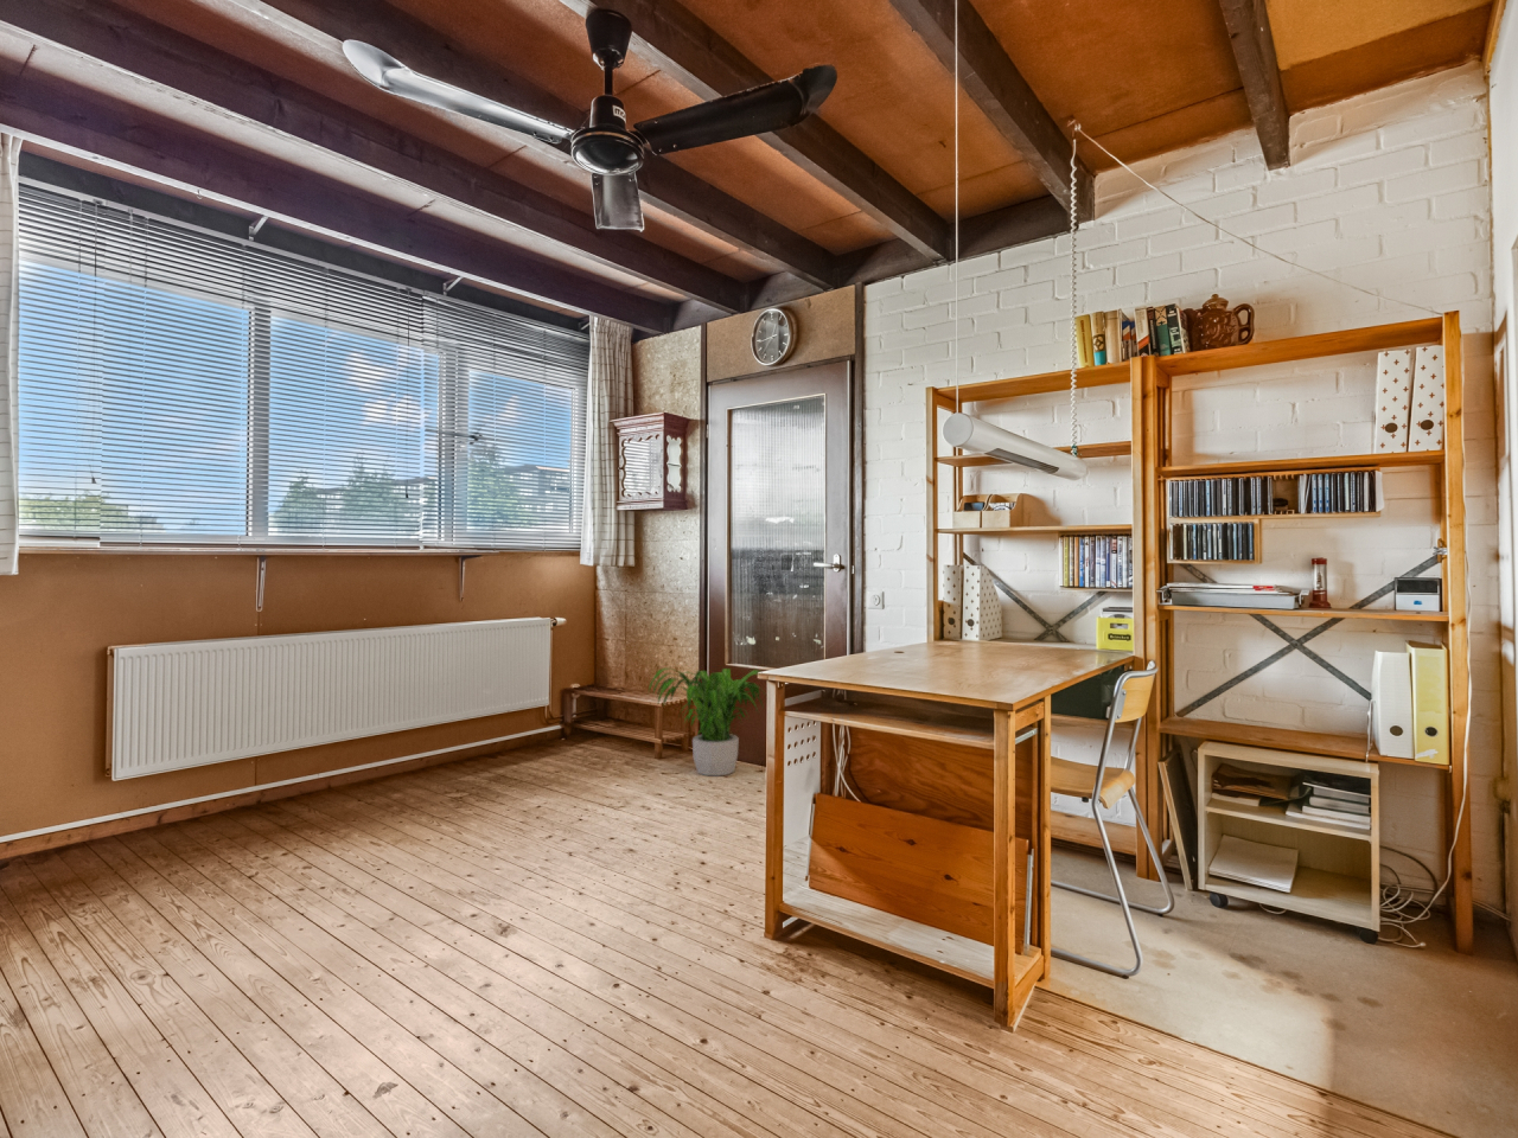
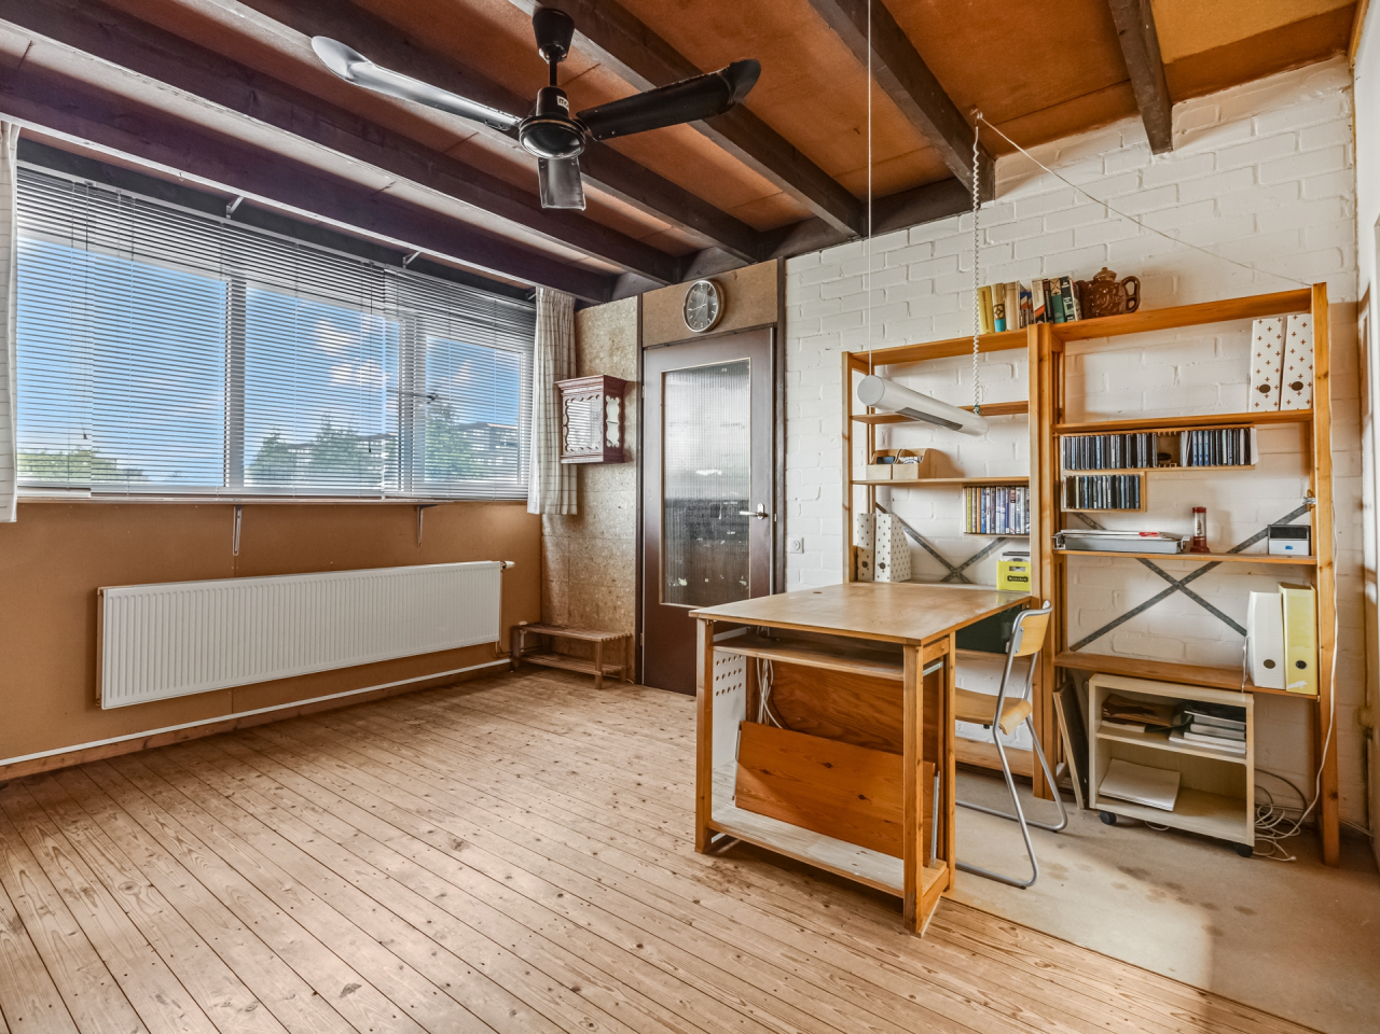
- potted plant (717, 720)
